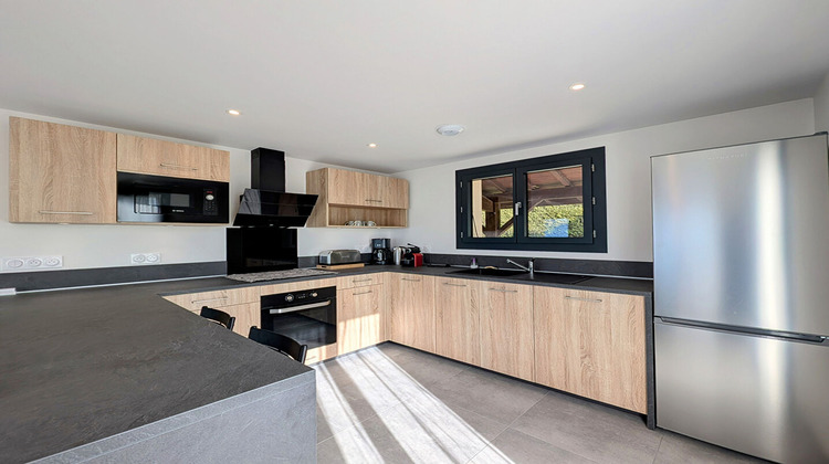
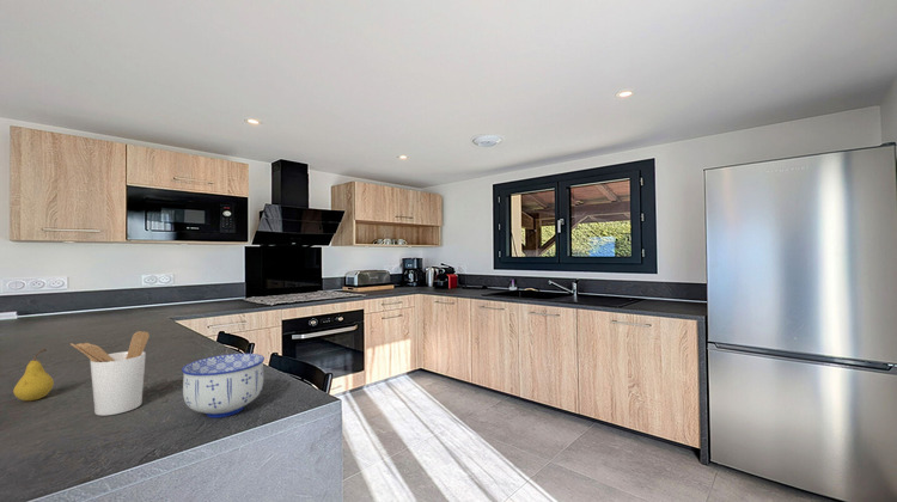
+ utensil holder (109, 373)
+ fruit (33, 374)
+ bowl (225, 386)
